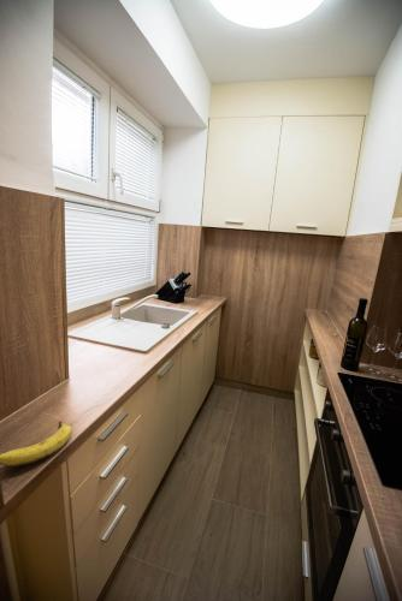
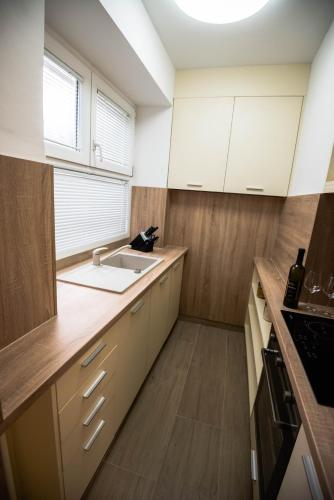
- banana (45, 440)
